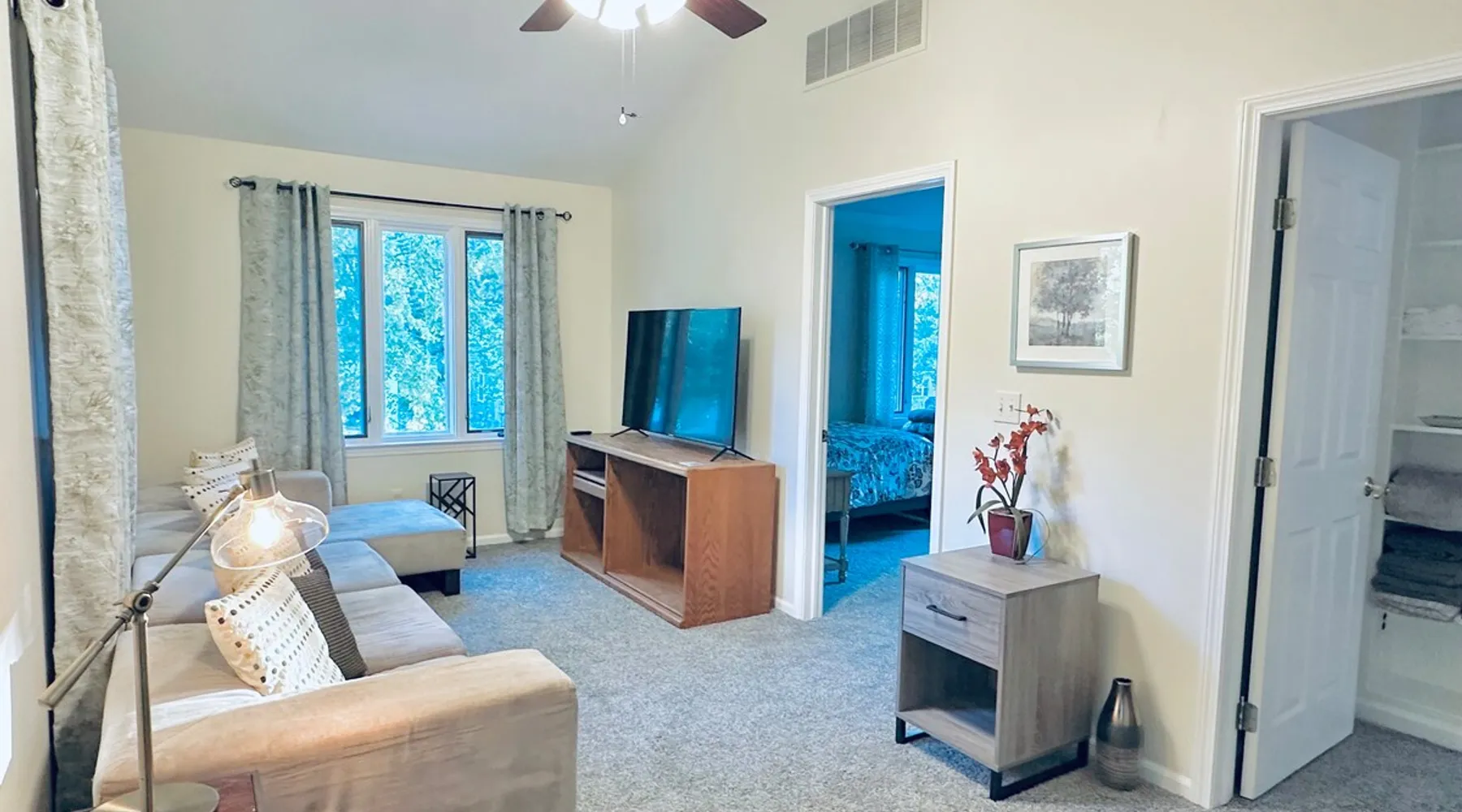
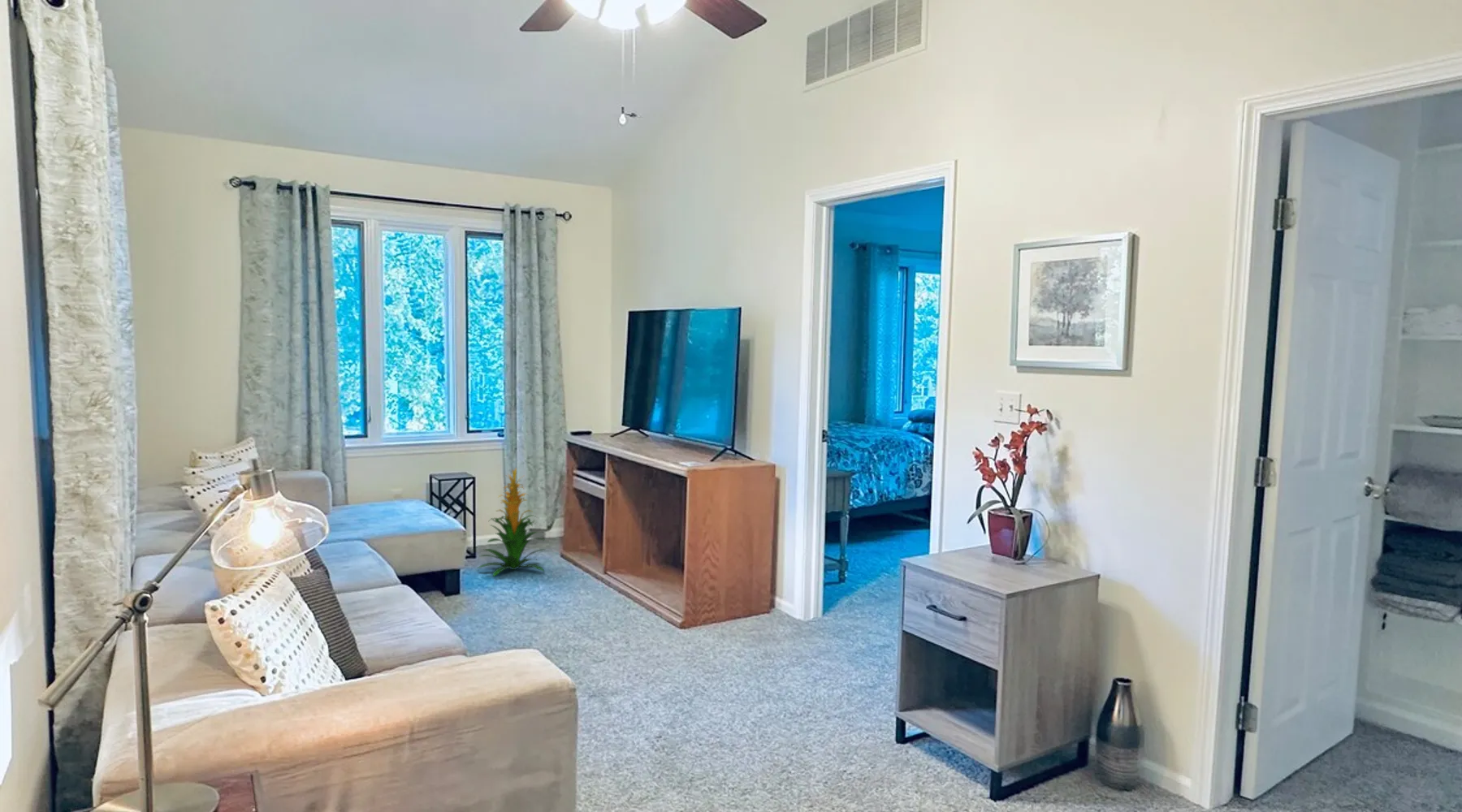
+ indoor plant (513, 519)
